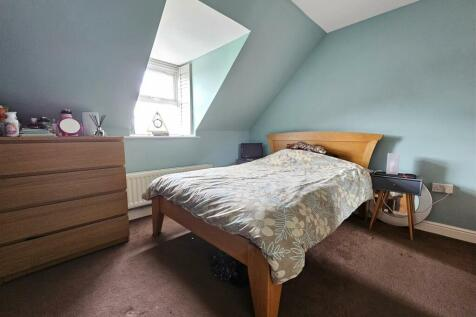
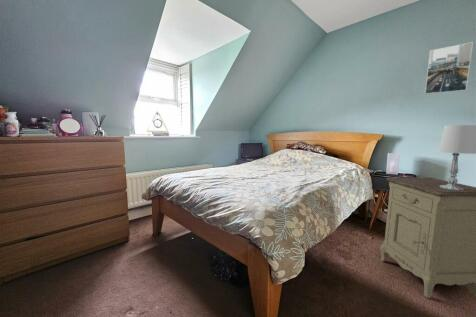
+ table lamp (455, 157)
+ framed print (447, 69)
+ nightstand (425, 231)
